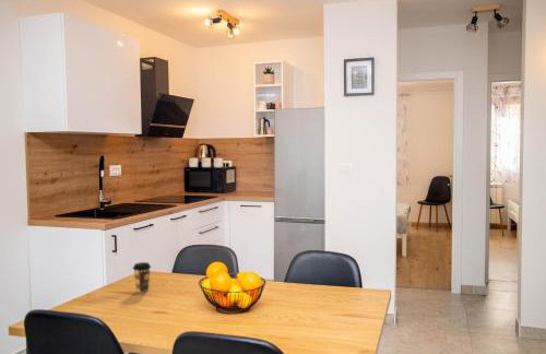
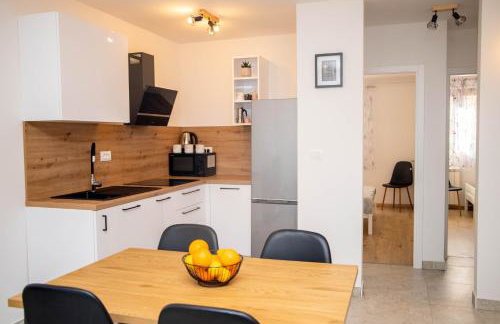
- coffee cup (142, 278)
